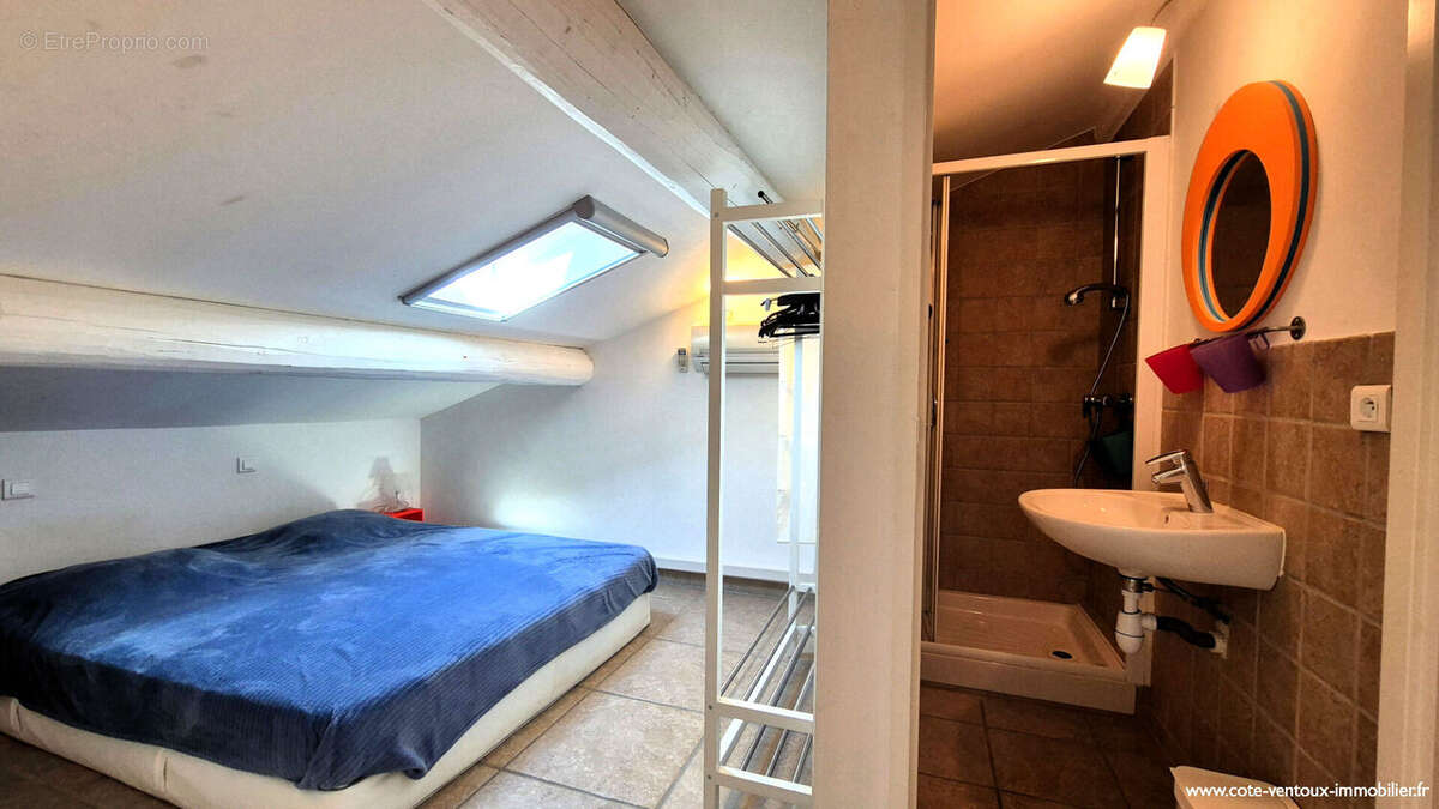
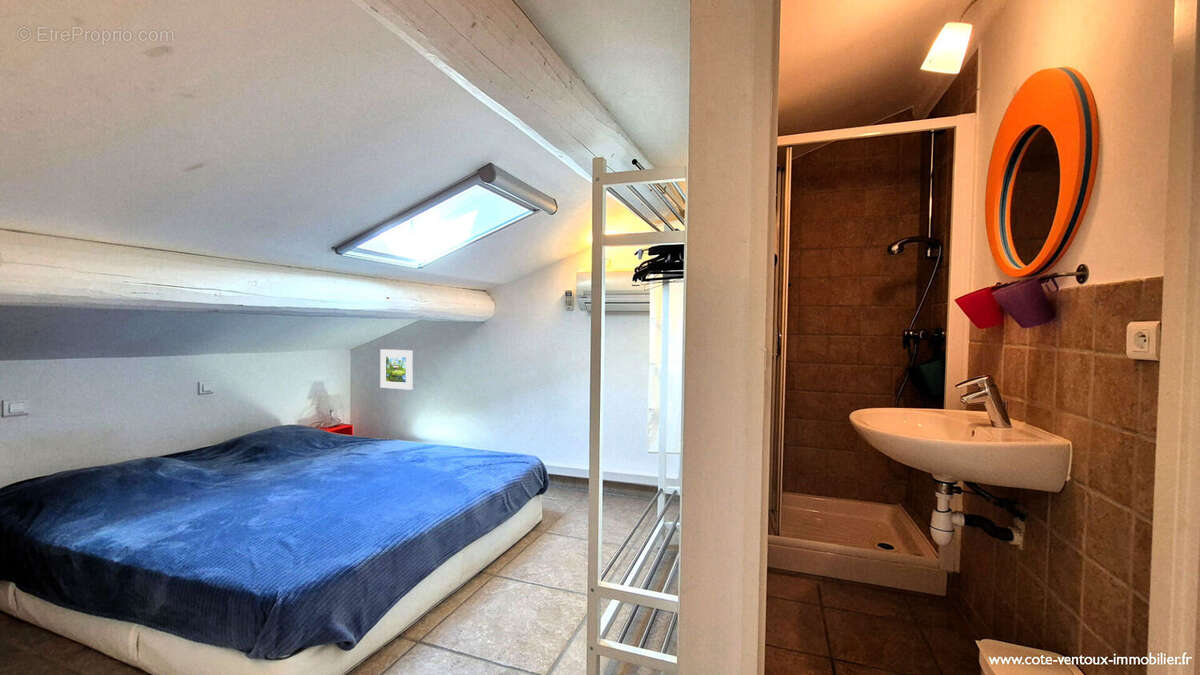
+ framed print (396, 369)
